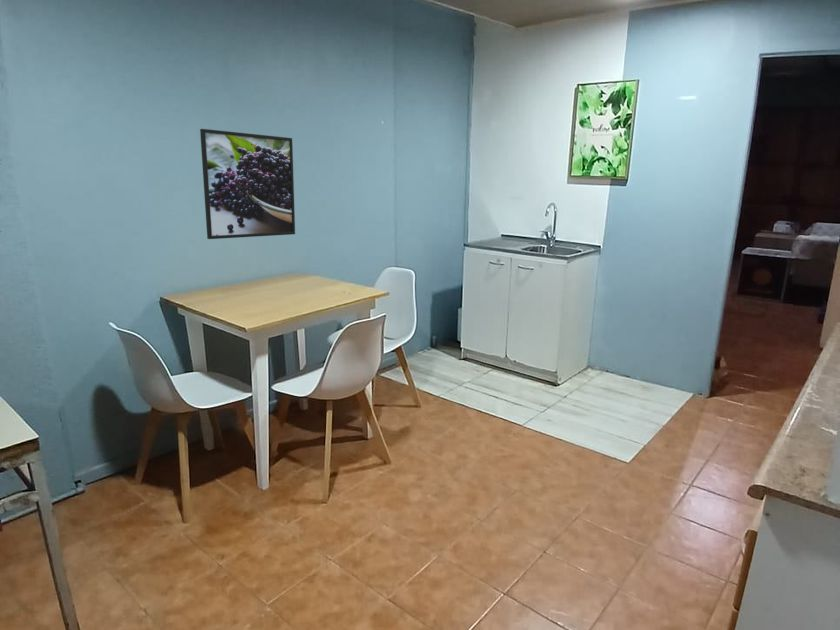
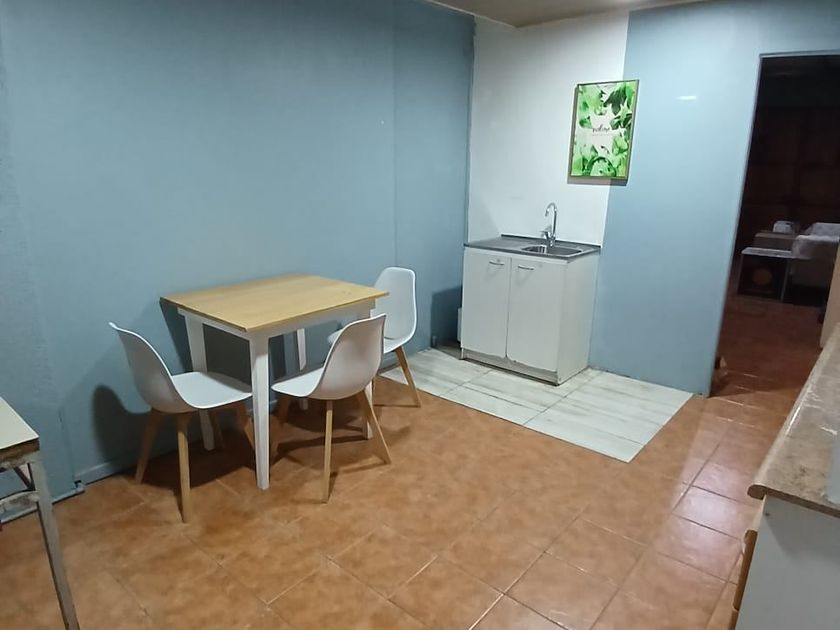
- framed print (251, 186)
